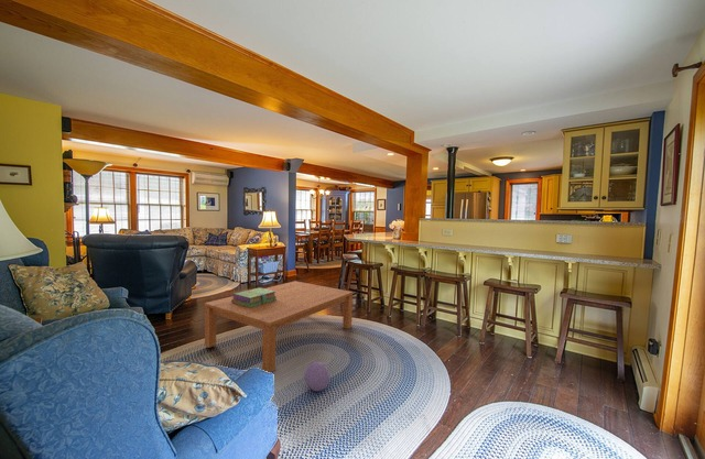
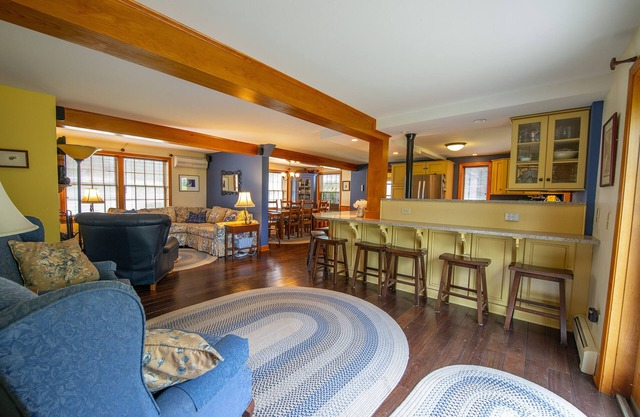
- ball (316, 375)
- coffee table (284, 316)
- stack of books (254, 296)
